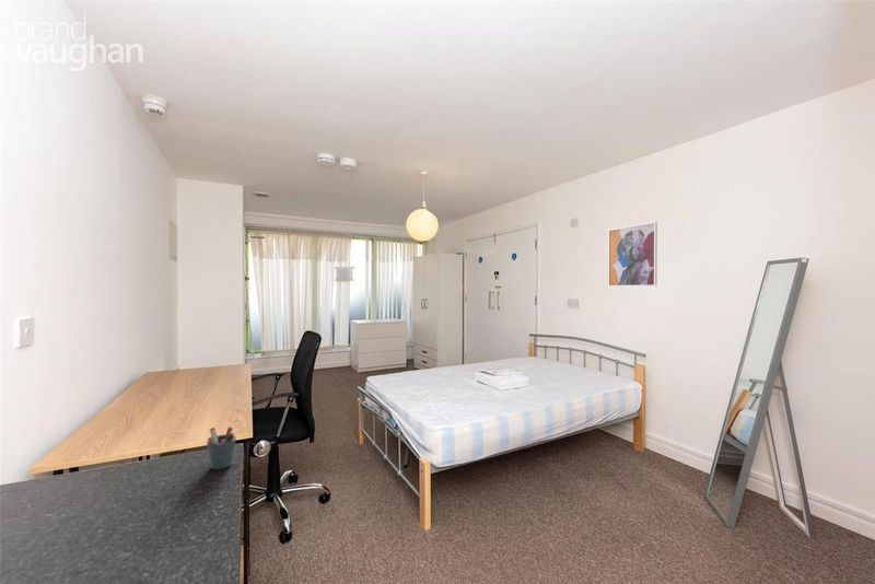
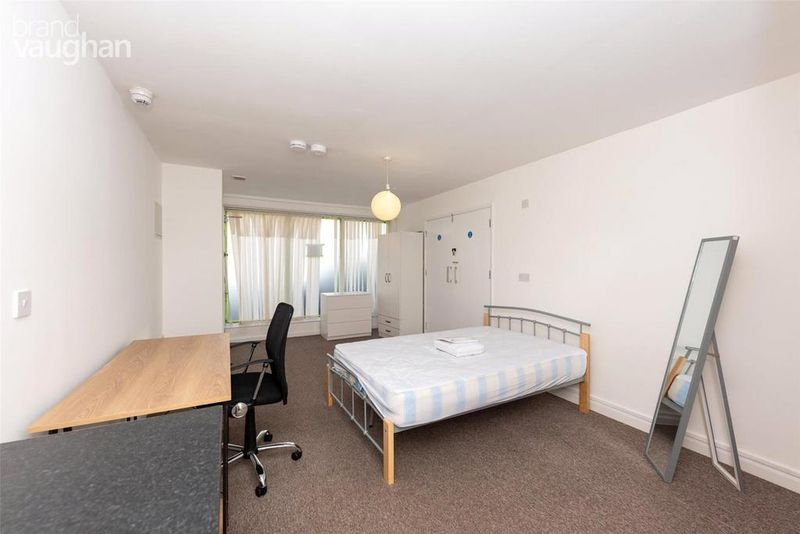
- pen holder (221, 445)
- wall art (631, 256)
